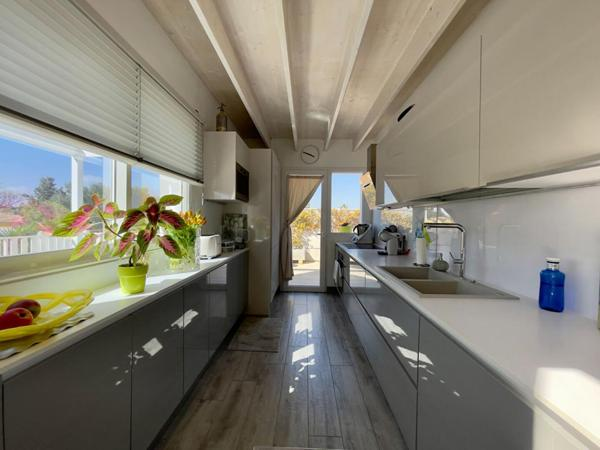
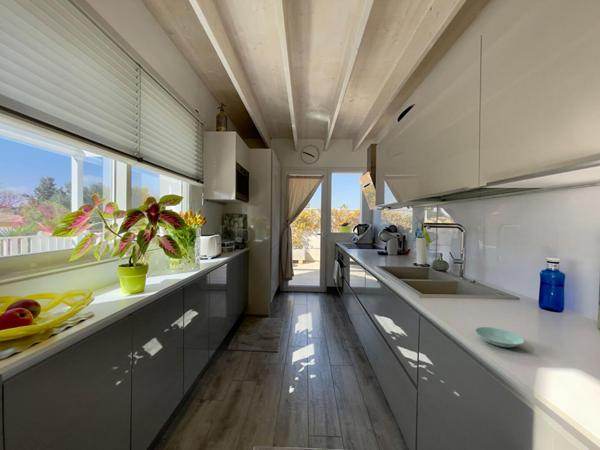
+ saucer (498, 338)
